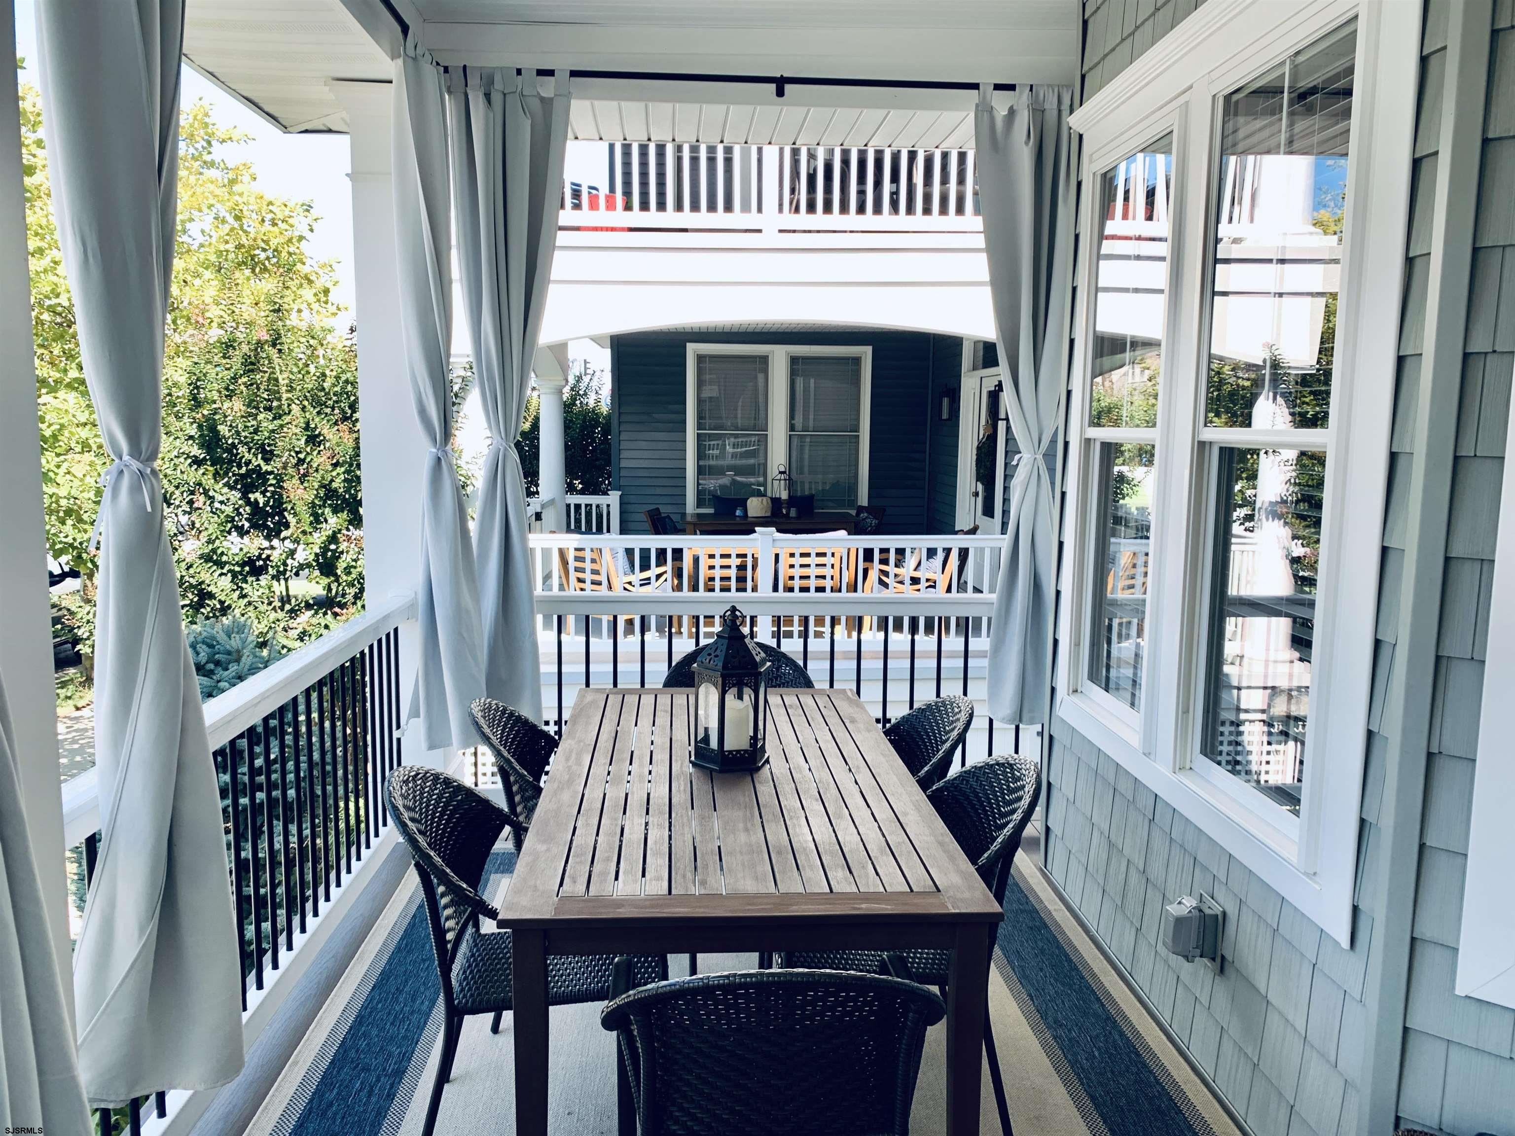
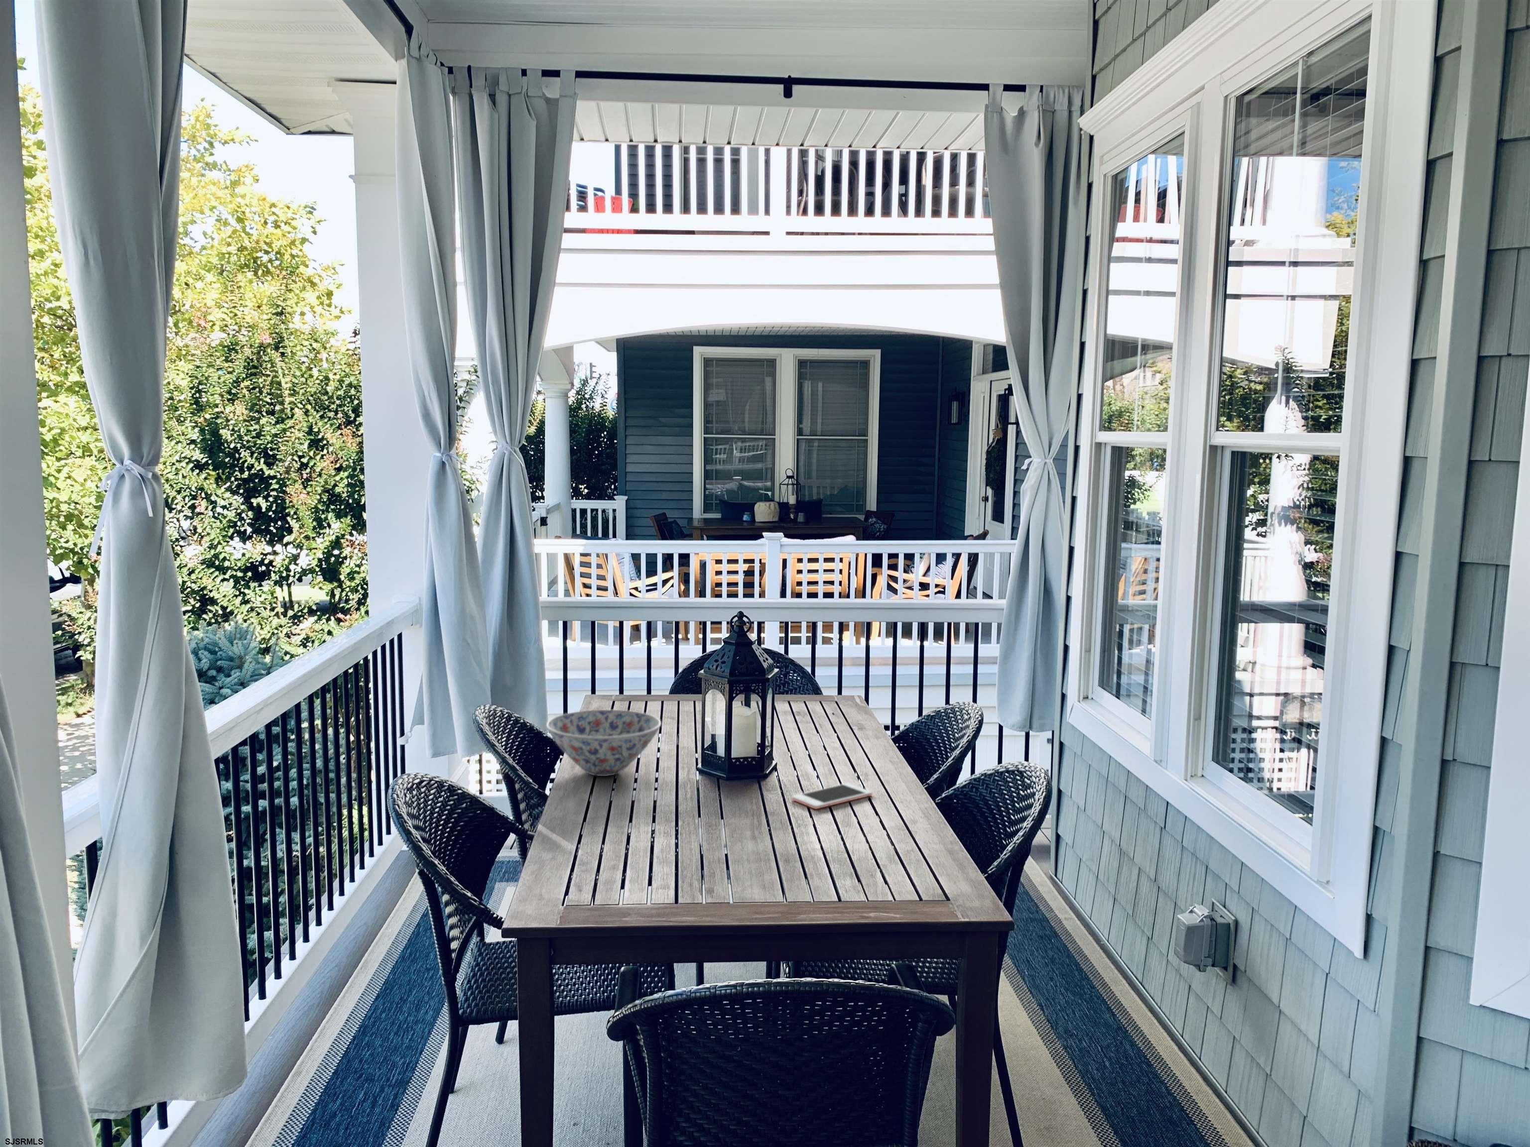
+ cell phone (832, 795)
+ bowl (604, 748)
